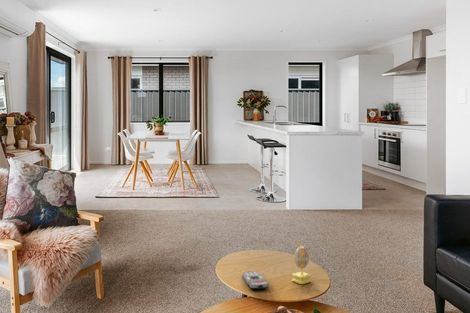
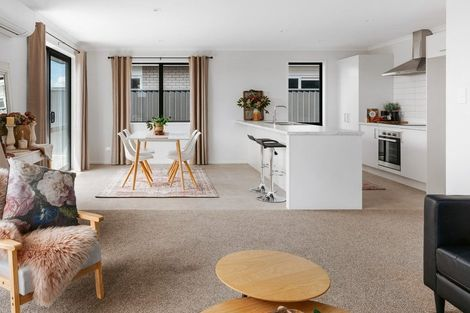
- decorative egg (301, 261)
- remote control (254, 279)
